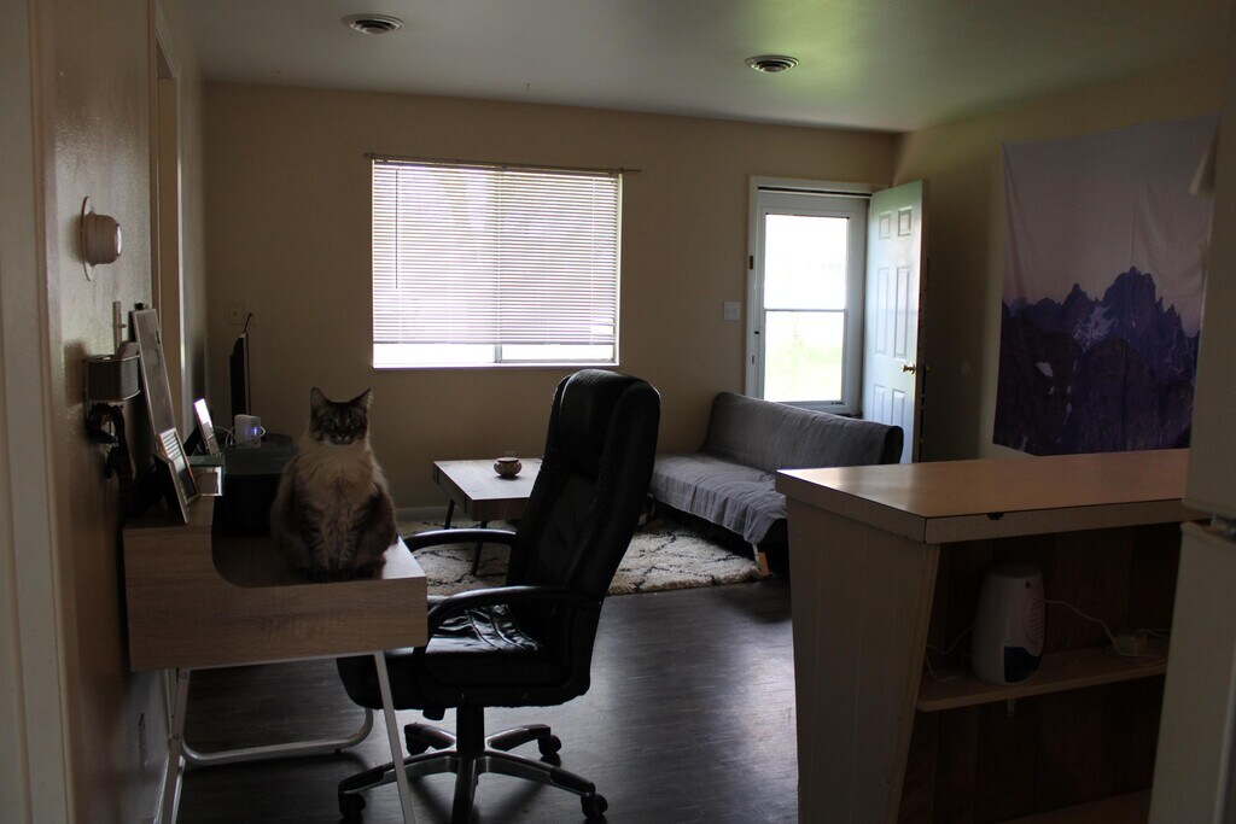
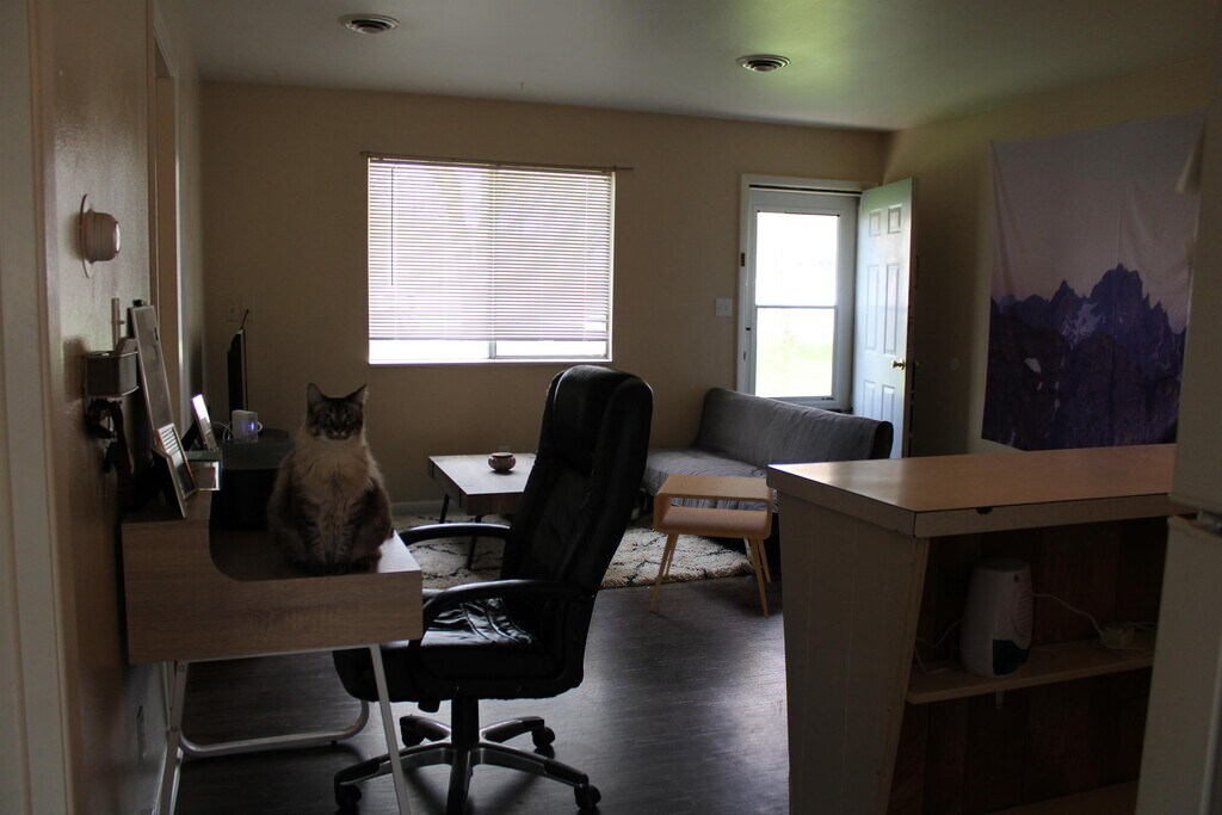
+ side table (714, 536)
